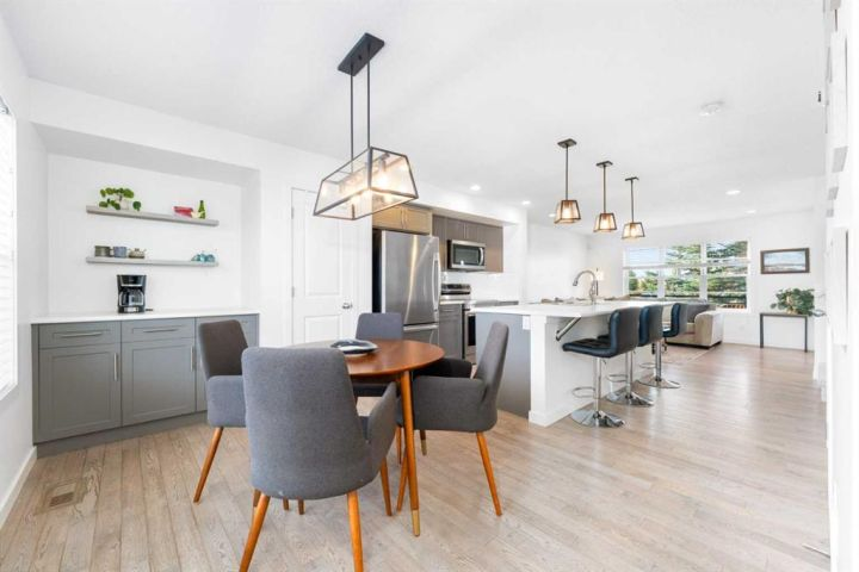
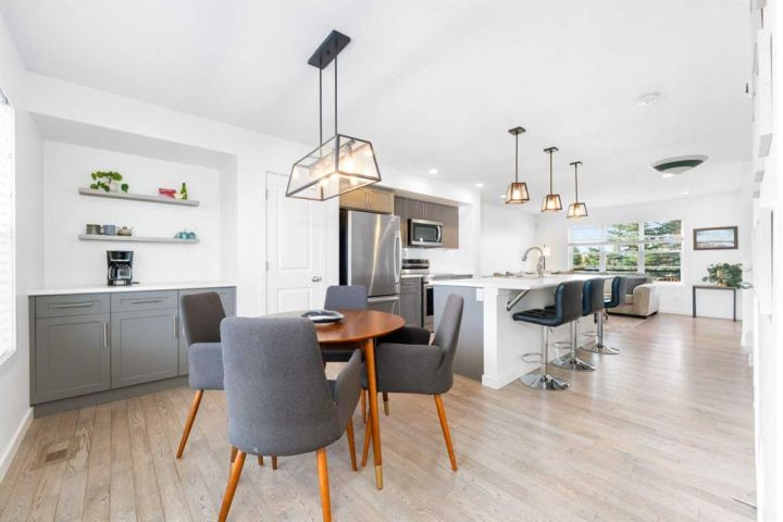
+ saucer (676, 167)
